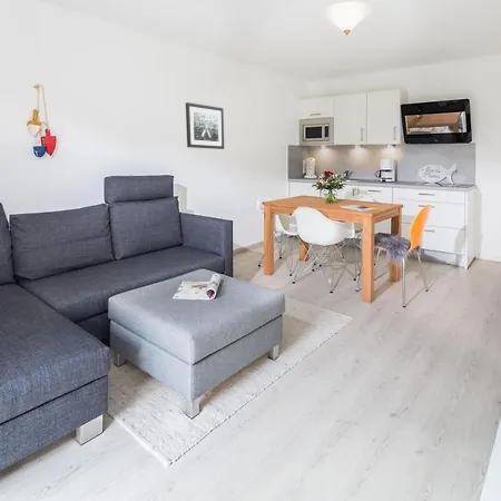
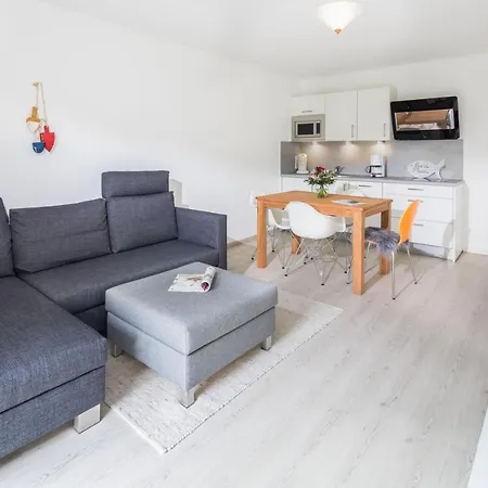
- wall art (205, 127)
